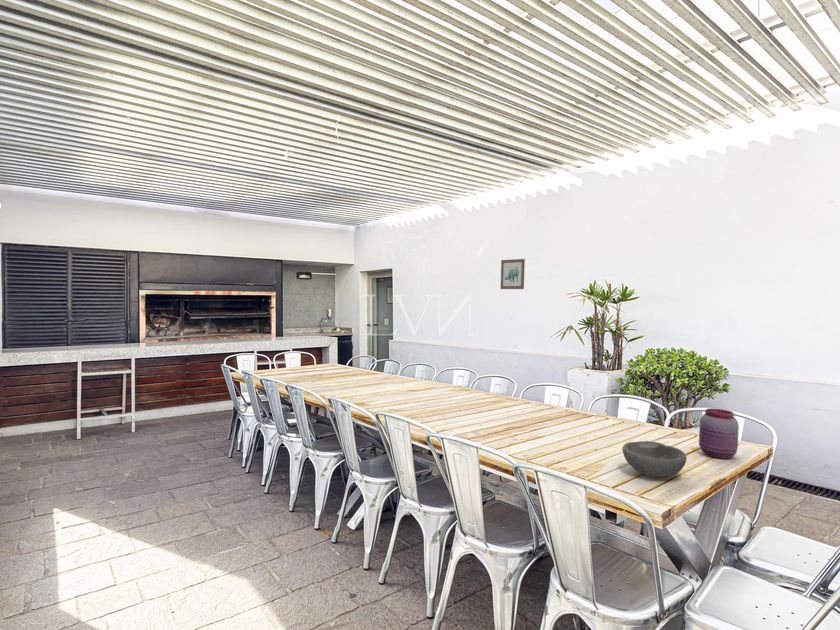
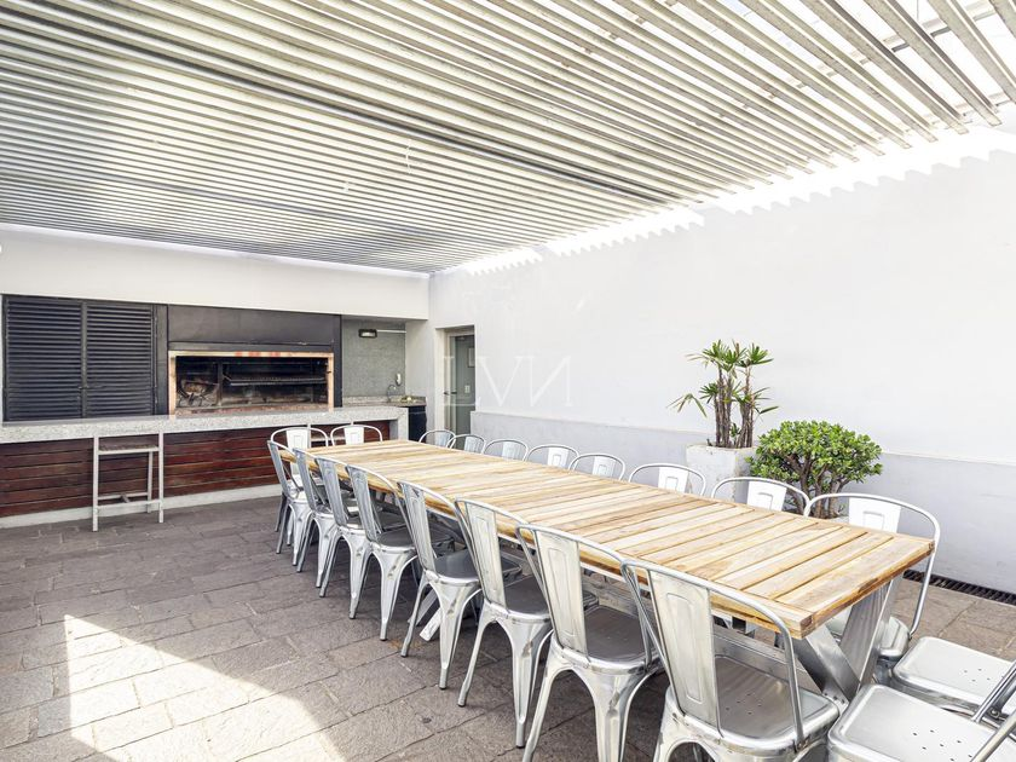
- wall art (512, 274)
- bowl (653, 461)
- jar (718, 433)
